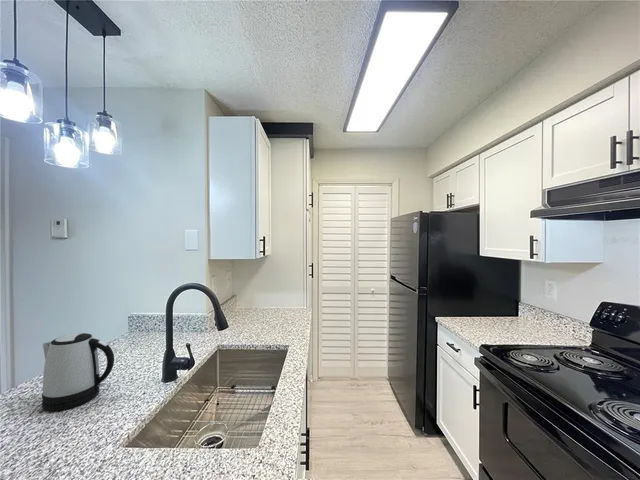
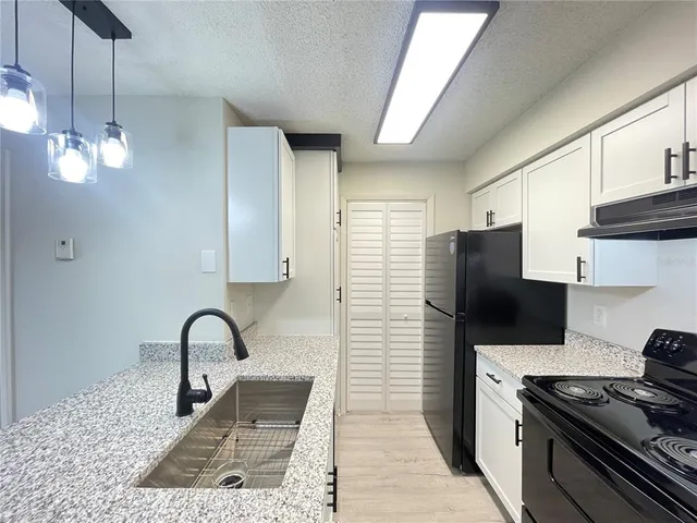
- kettle (79, 366)
